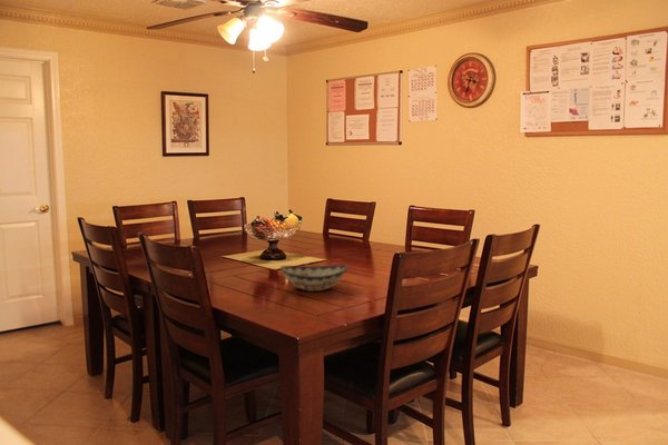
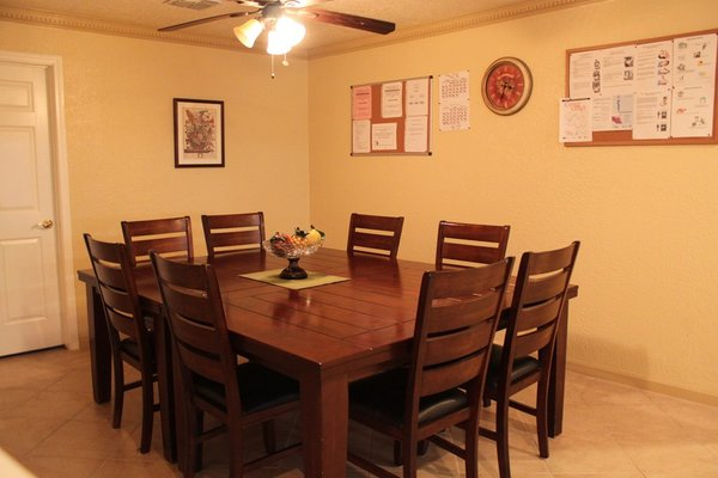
- decorative bowl (314, 277)
